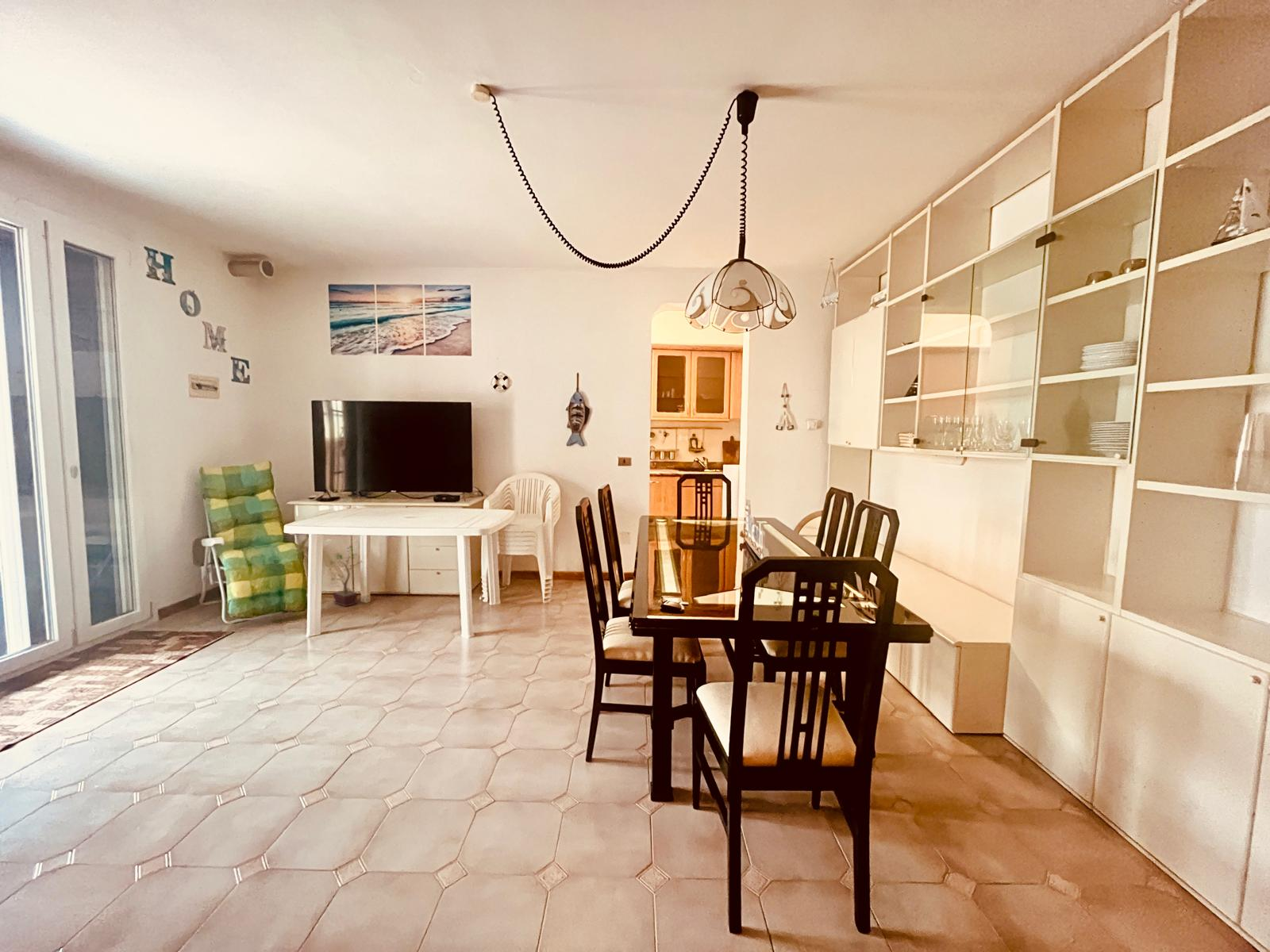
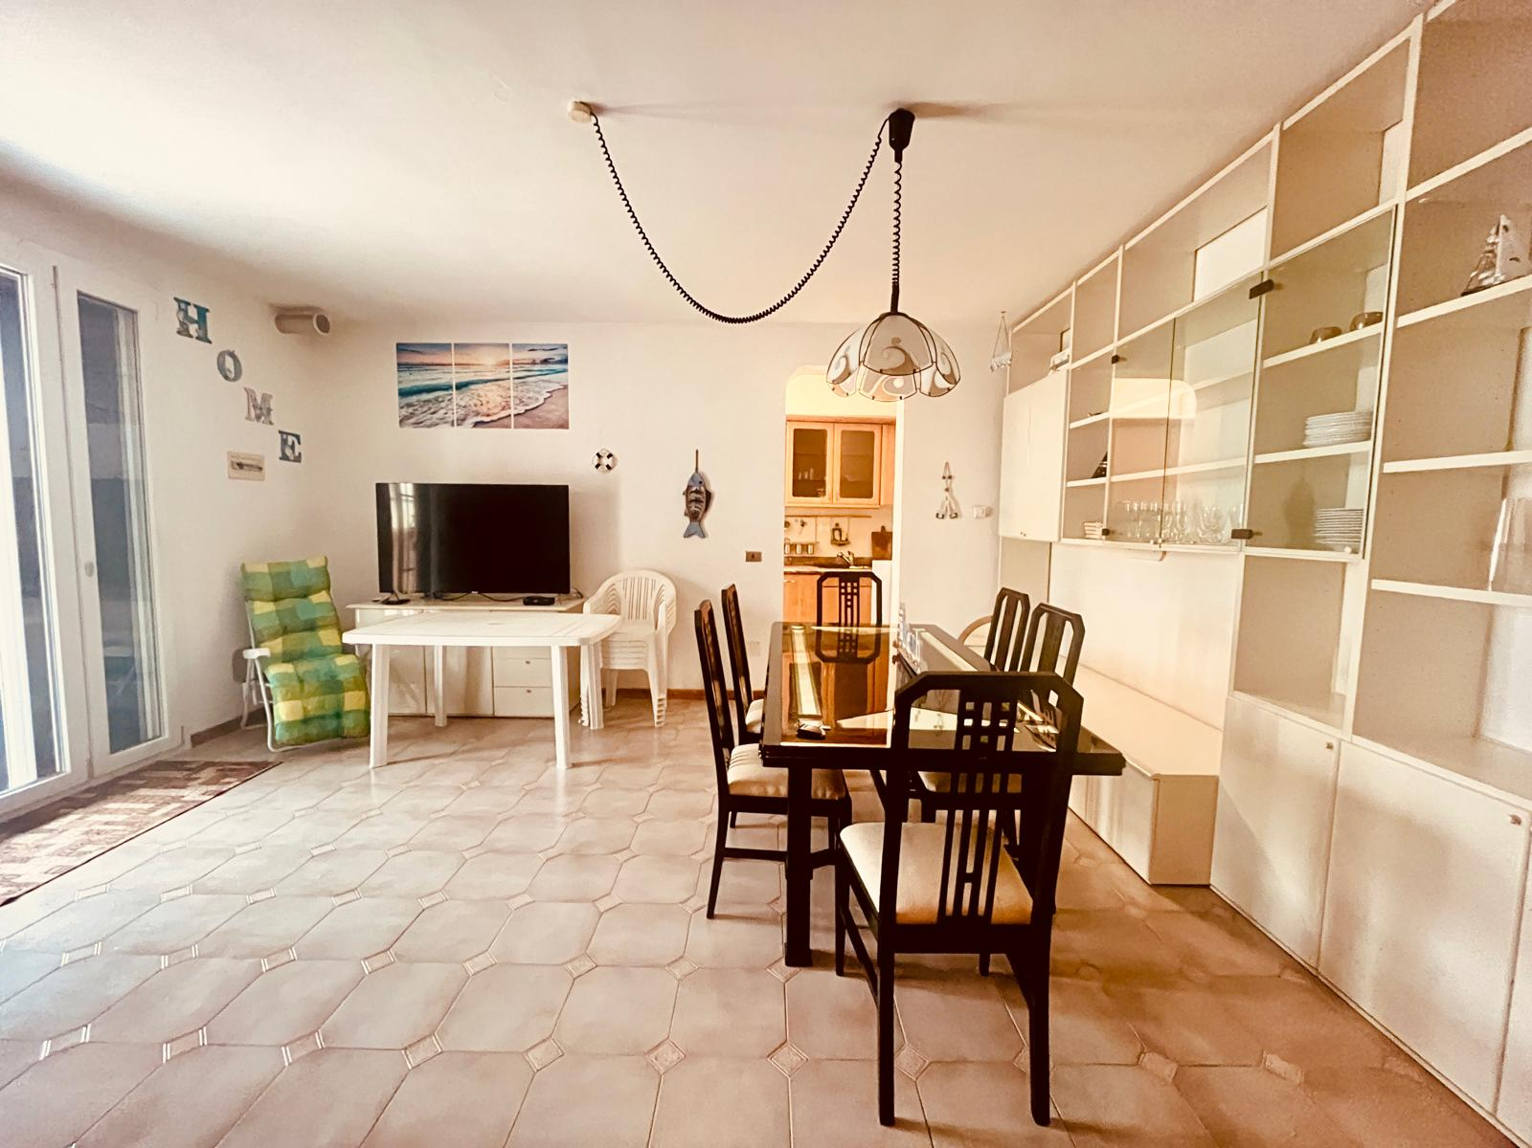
- potted plant (347, 577)
